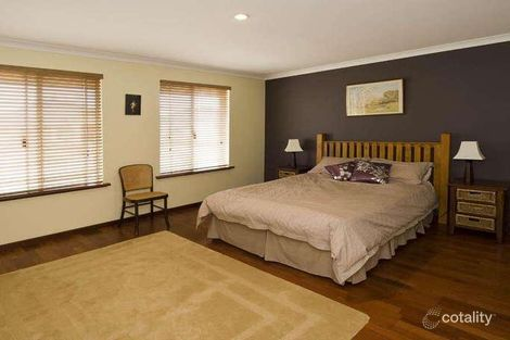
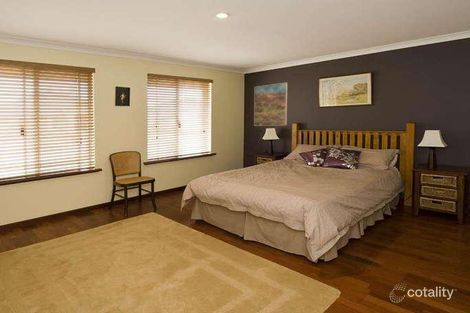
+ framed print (269, 105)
